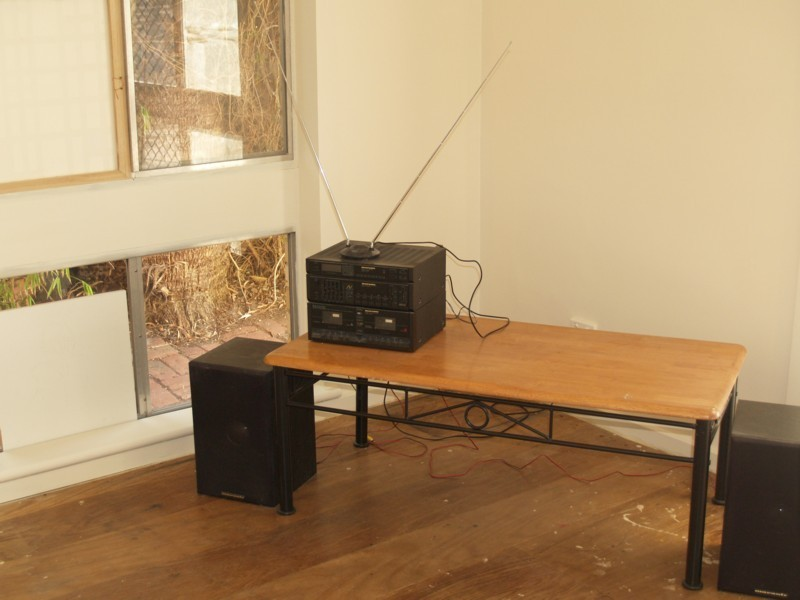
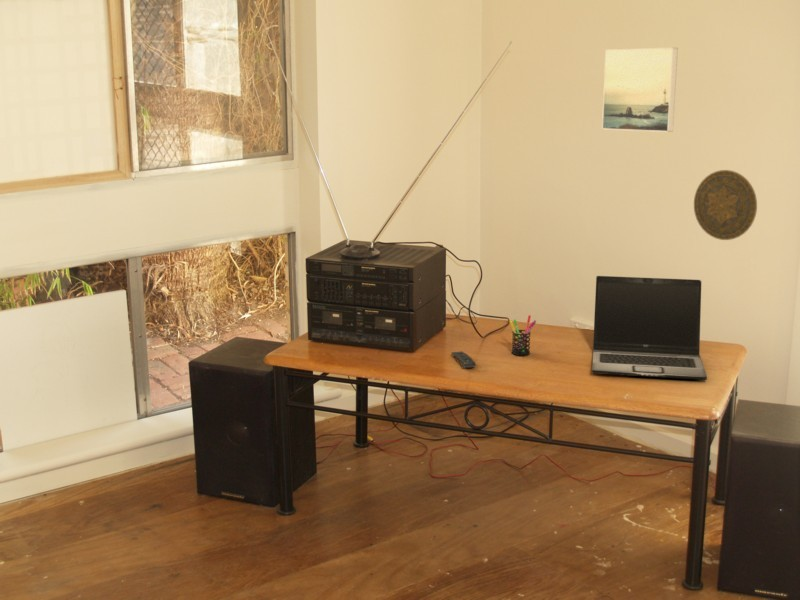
+ pen holder (521, 334)
+ decorative plate (723, 205)
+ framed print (638, 89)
+ laptop (648, 324)
+ remote control (462, 358)
